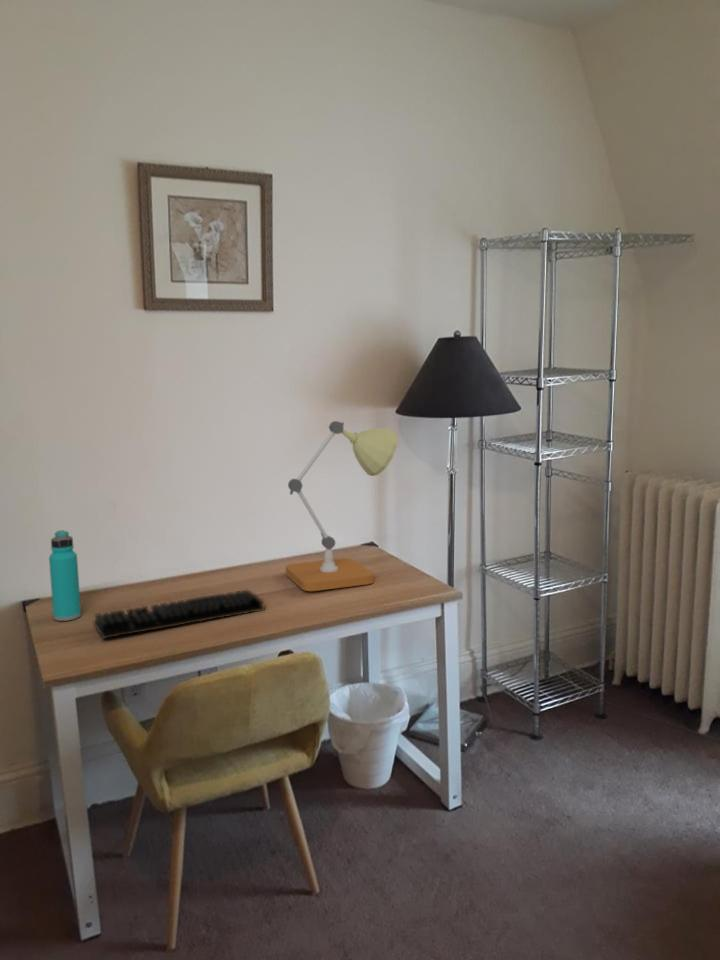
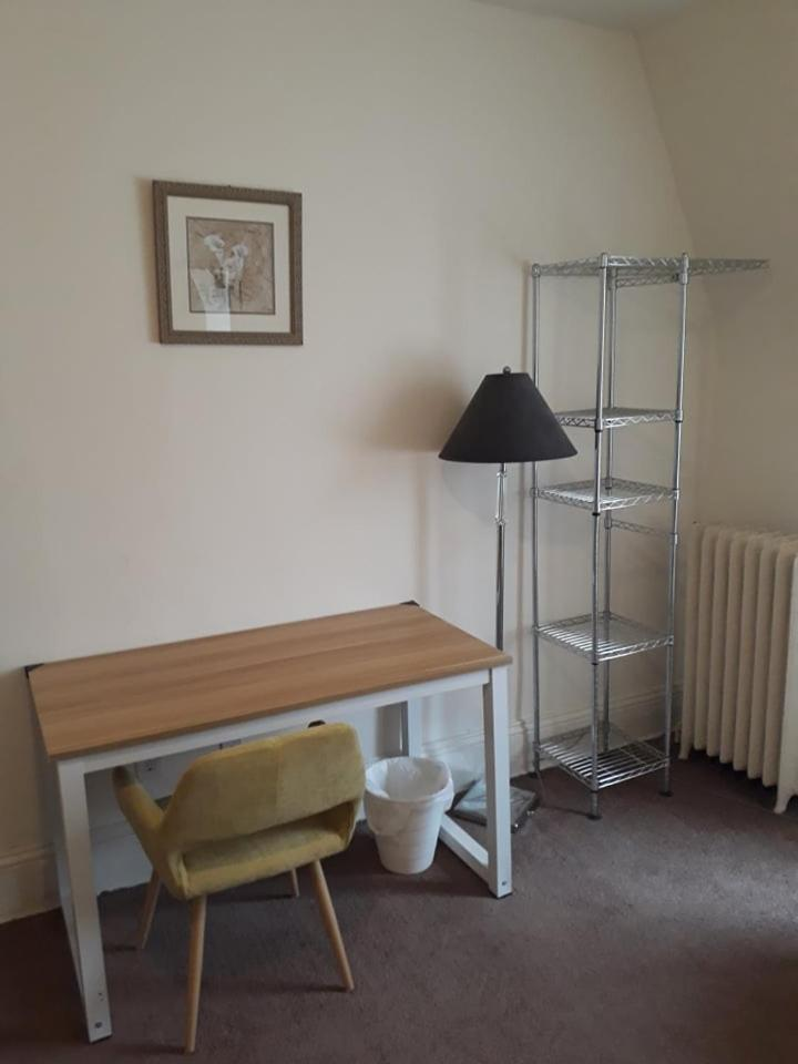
- keyboard (181, 612)
- water bottle (64, 574)
- desk lamp (315, 515)
